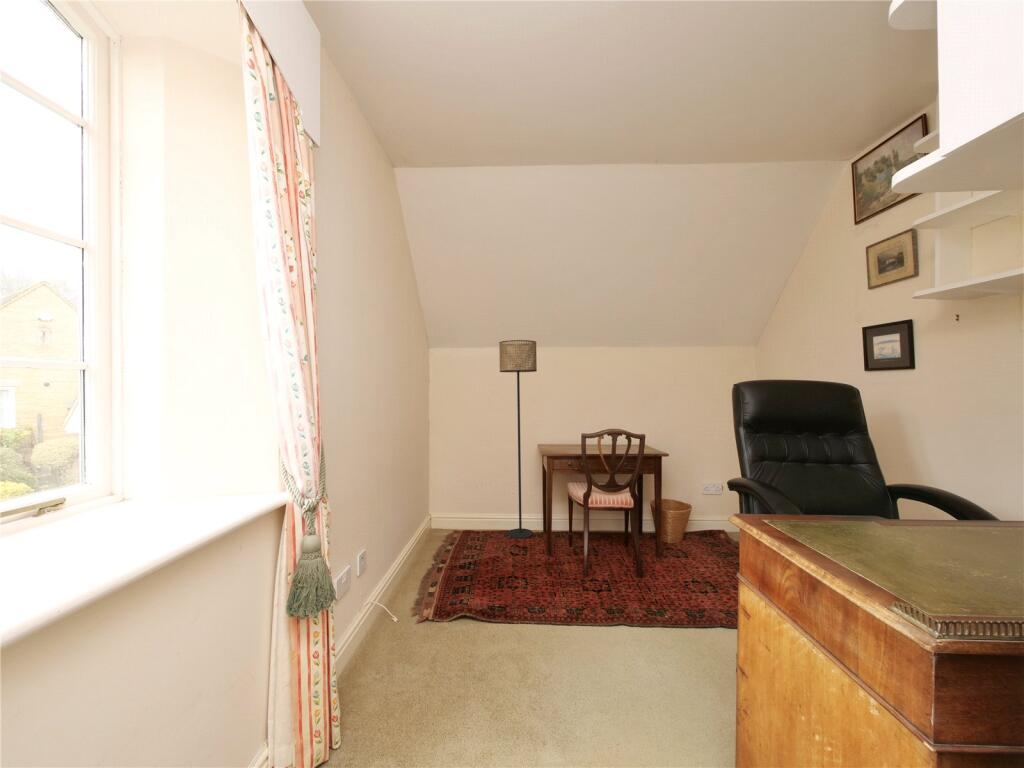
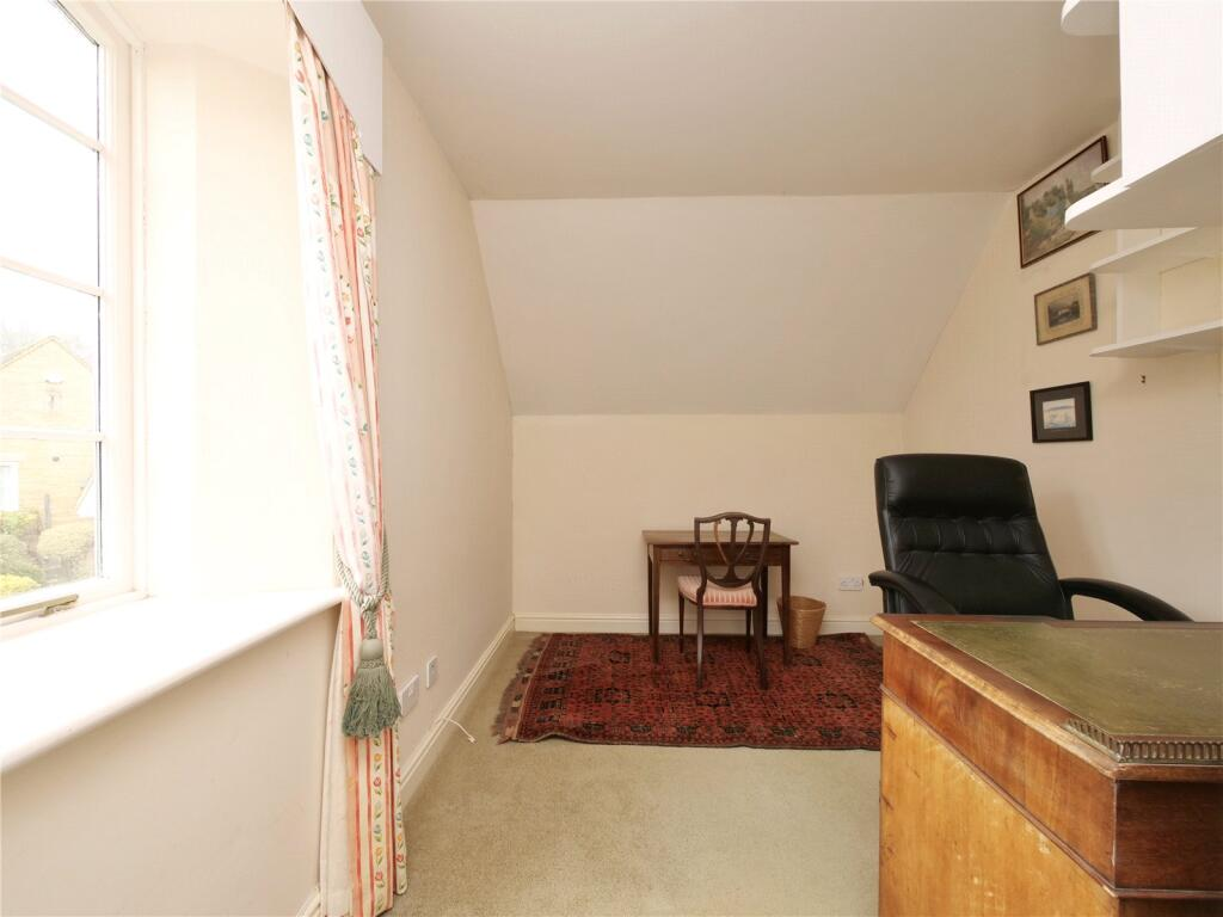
- floor lamp (519, 437)
